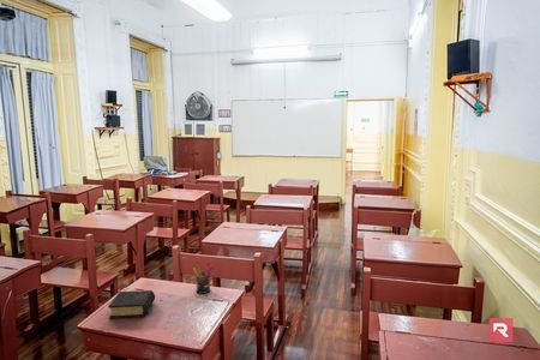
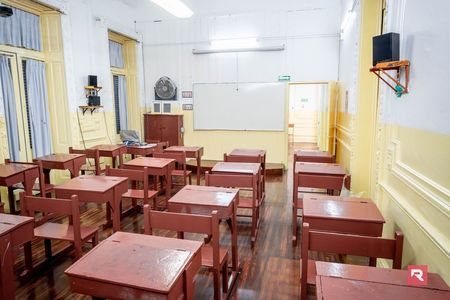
- book (133, 304)
- pen holder (203, 276)
